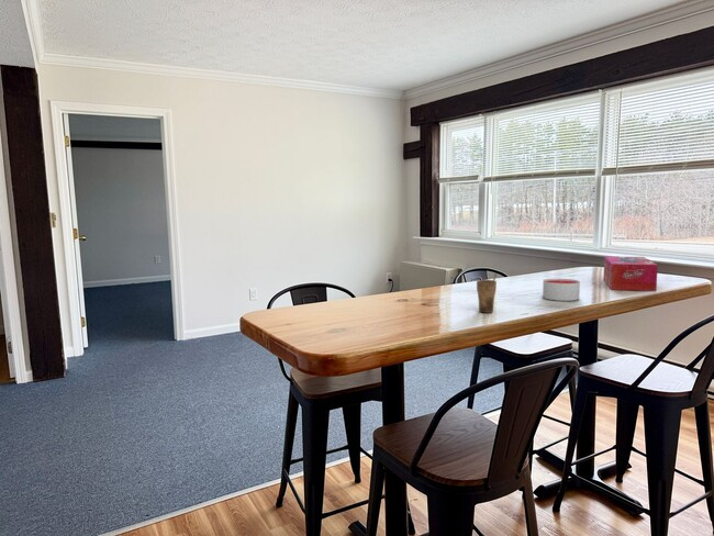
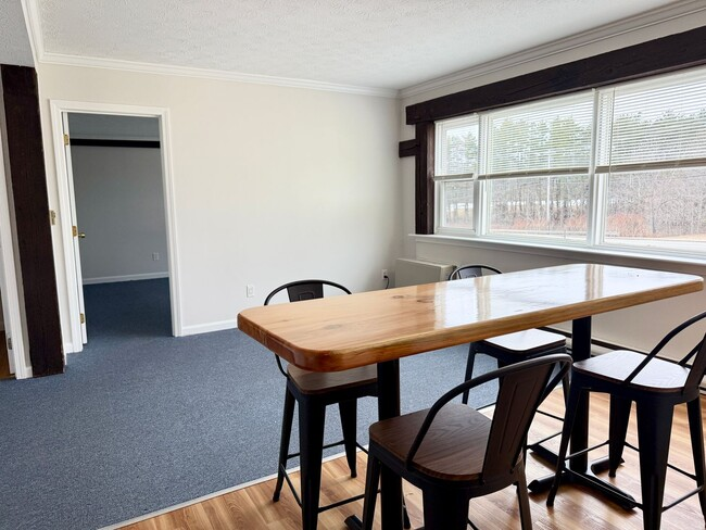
- candle (560, 288)
- cup (486, 292)
- tissue box (628, 272)
